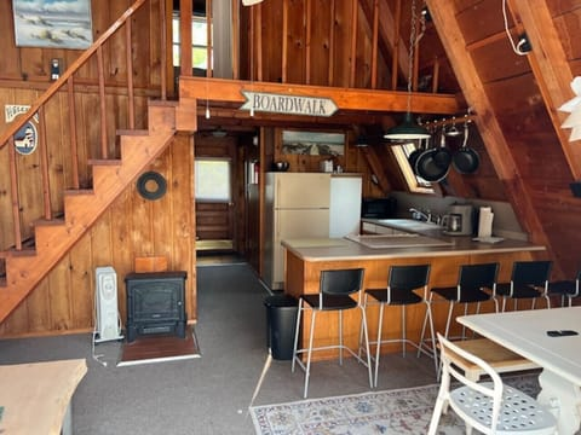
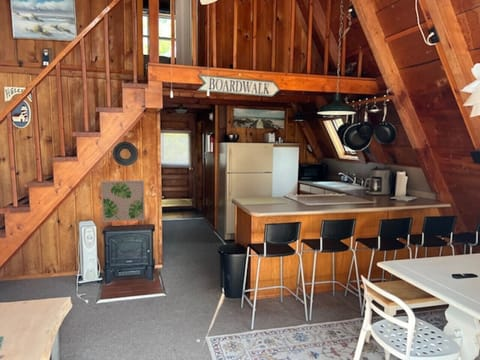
+ wall art (123, 200)
